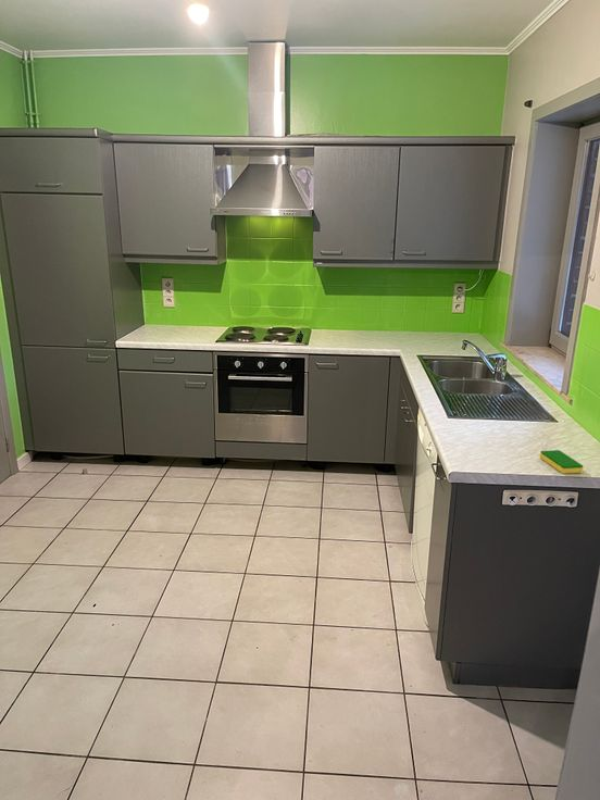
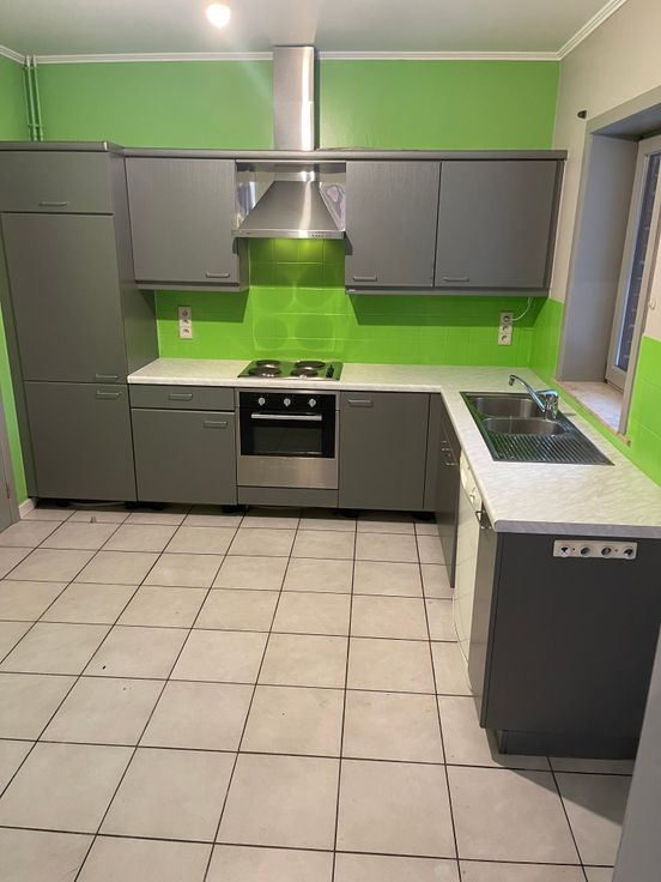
- dish sponge (560, 461)
